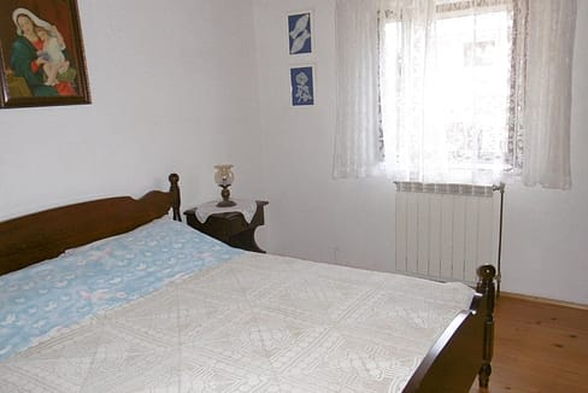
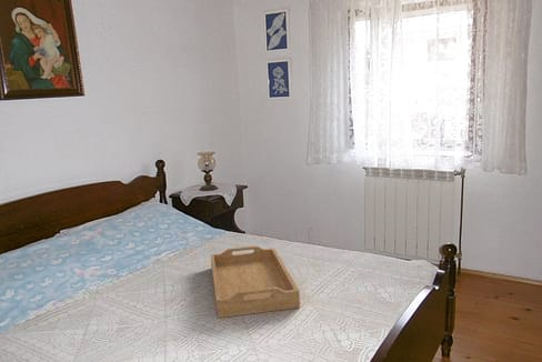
+ serving tray (250, 275)
